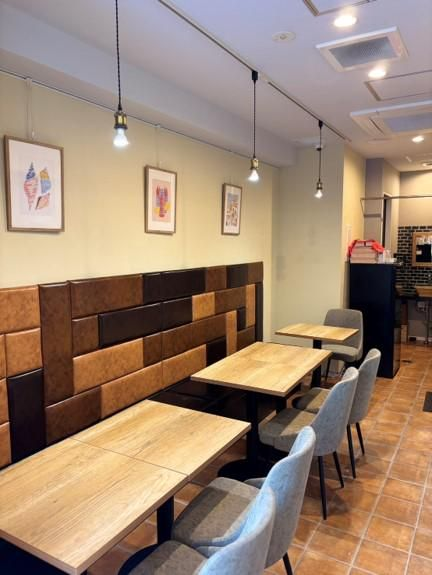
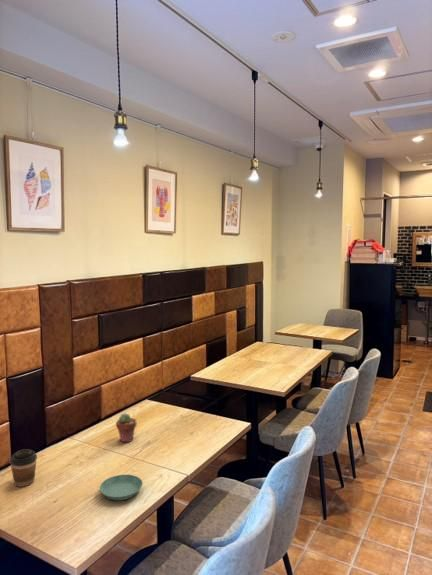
+ potted succulent (126, 426)
+ saucer (121, 488)
+ coffee cup (23, 466)
